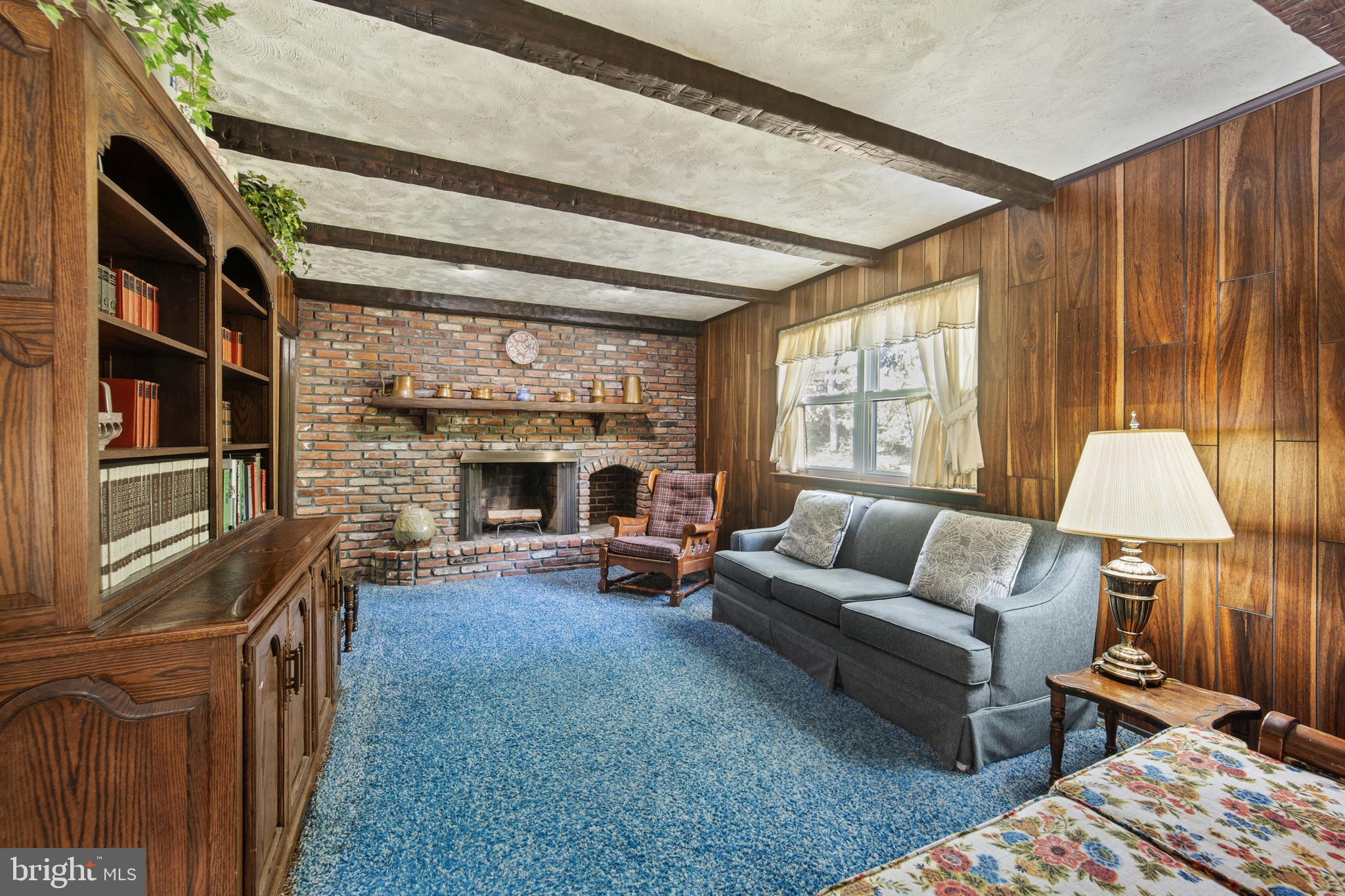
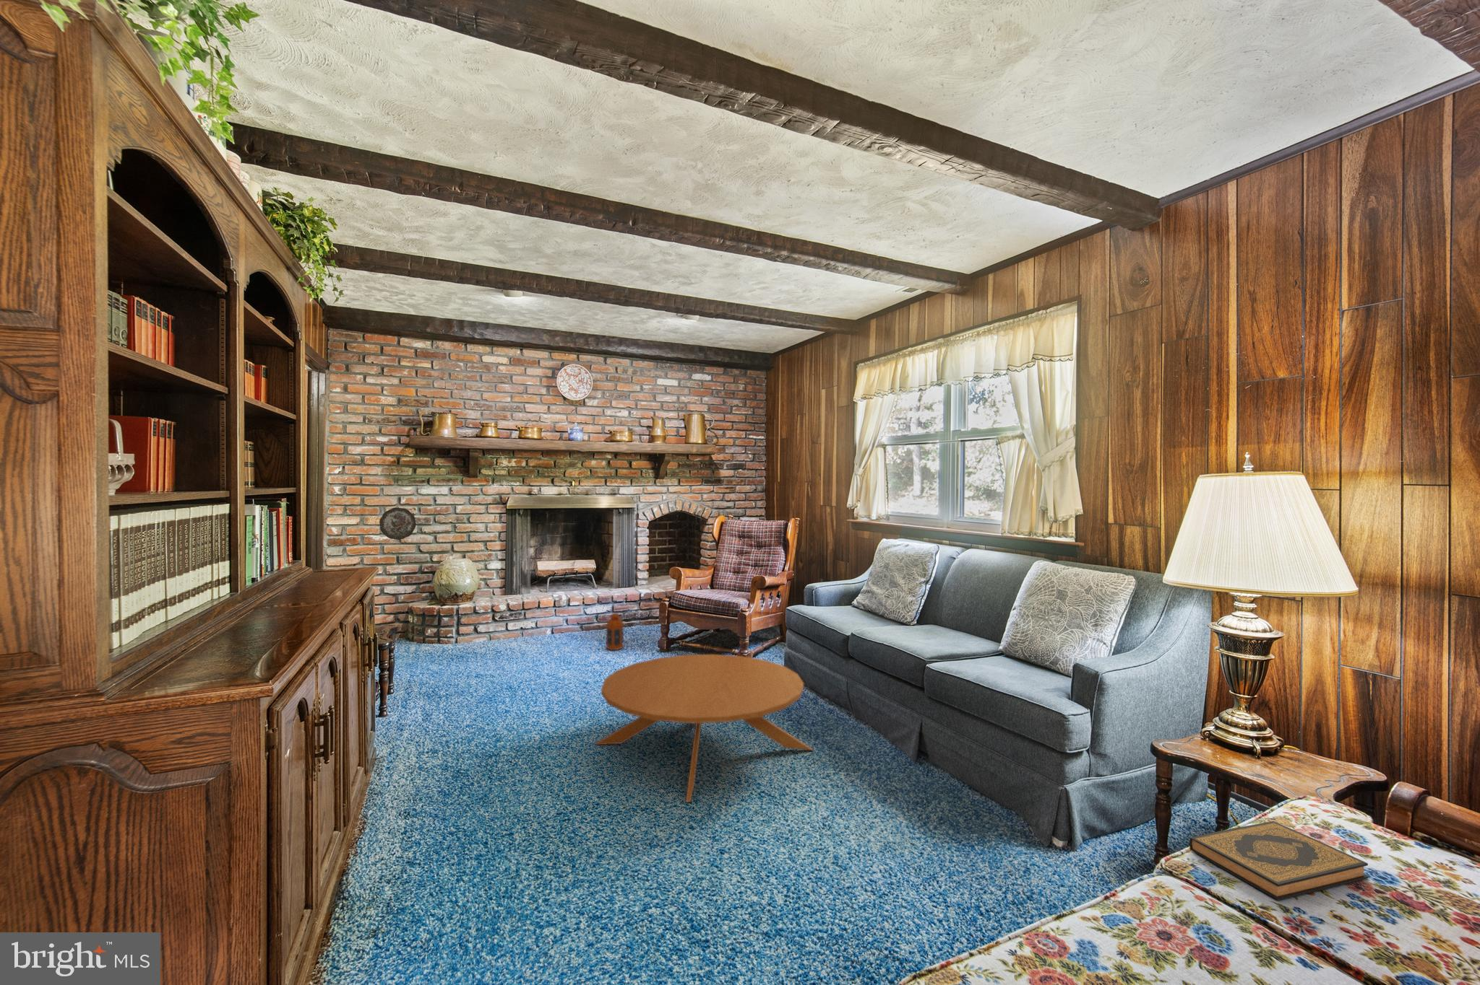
+ lantern (614, 628)
+ hardback book (1274, 856)
+ decorative plate (397, 523)
+ coffee table (702, 713)
